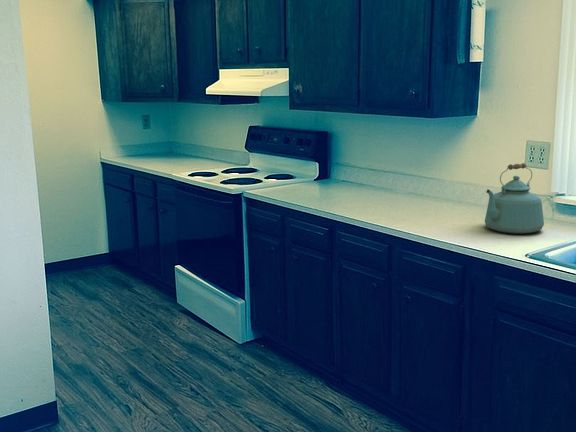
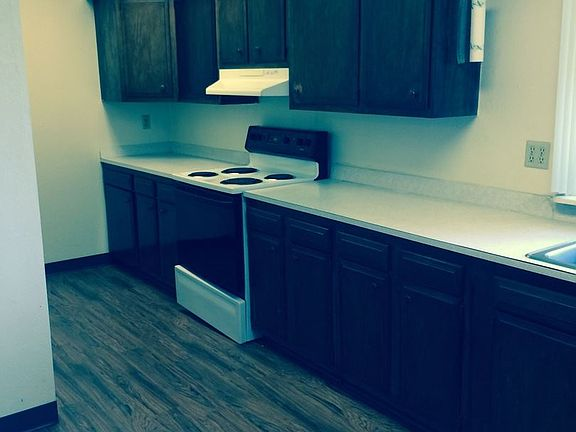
- kettle (511, 197)
